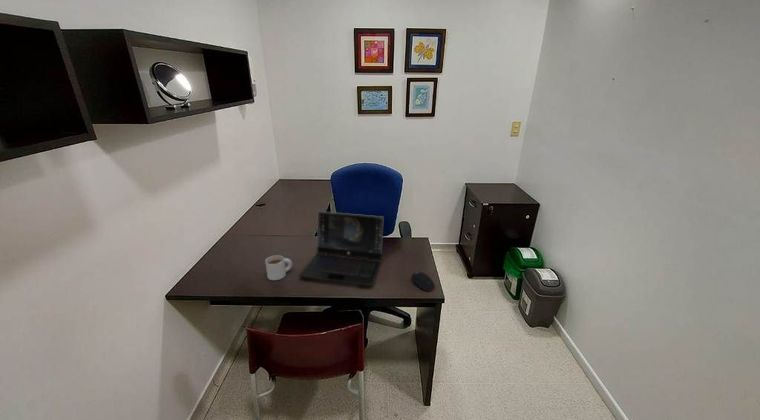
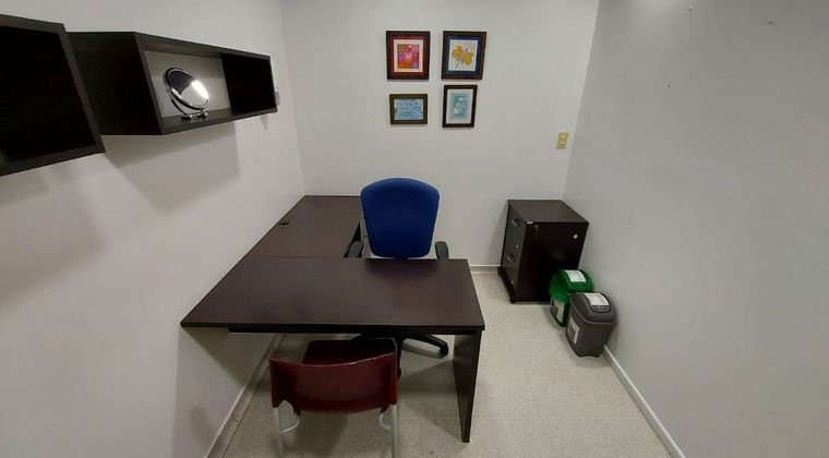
- mug (279, 266)
- laptop (342, 246)
- computer mouse (422, 279)
